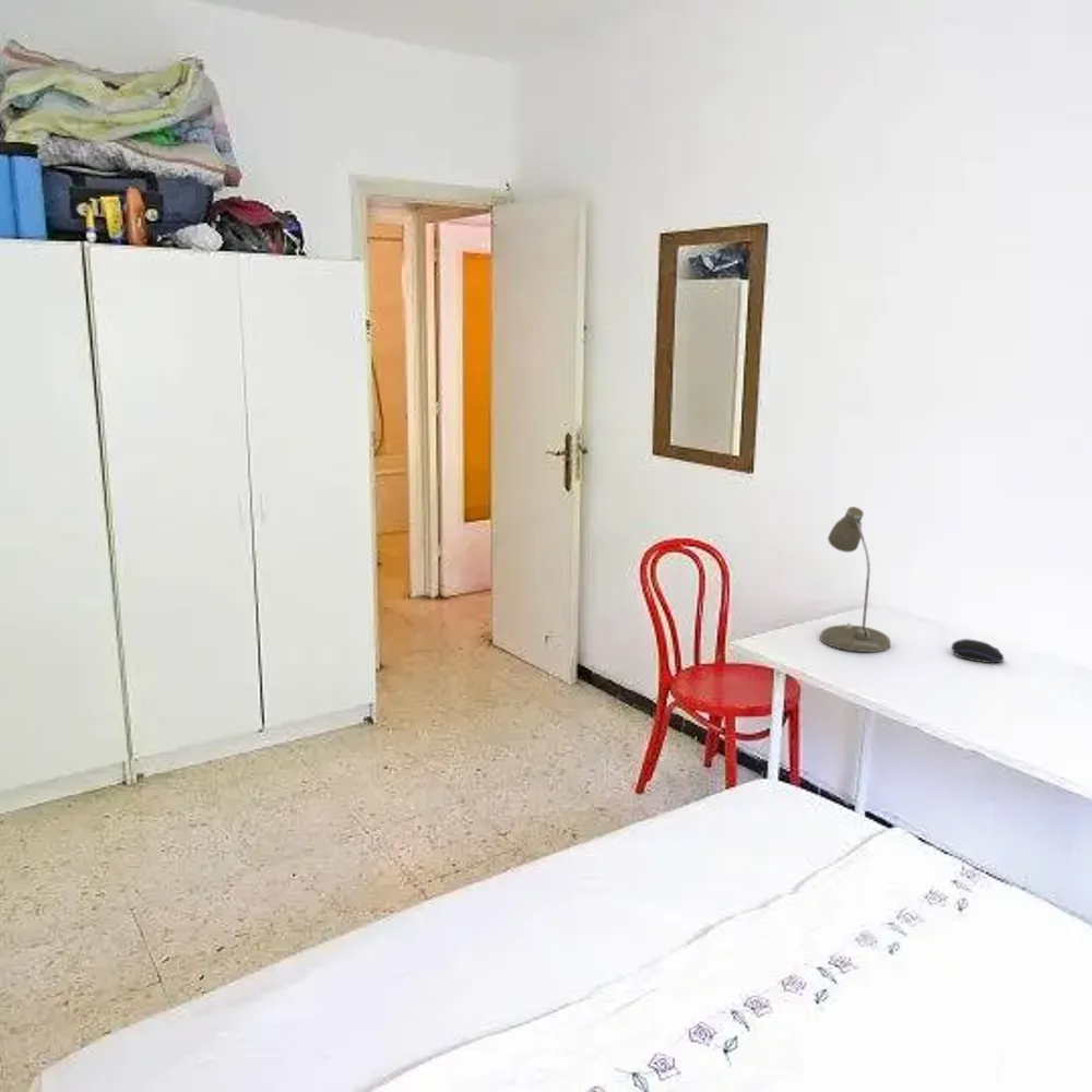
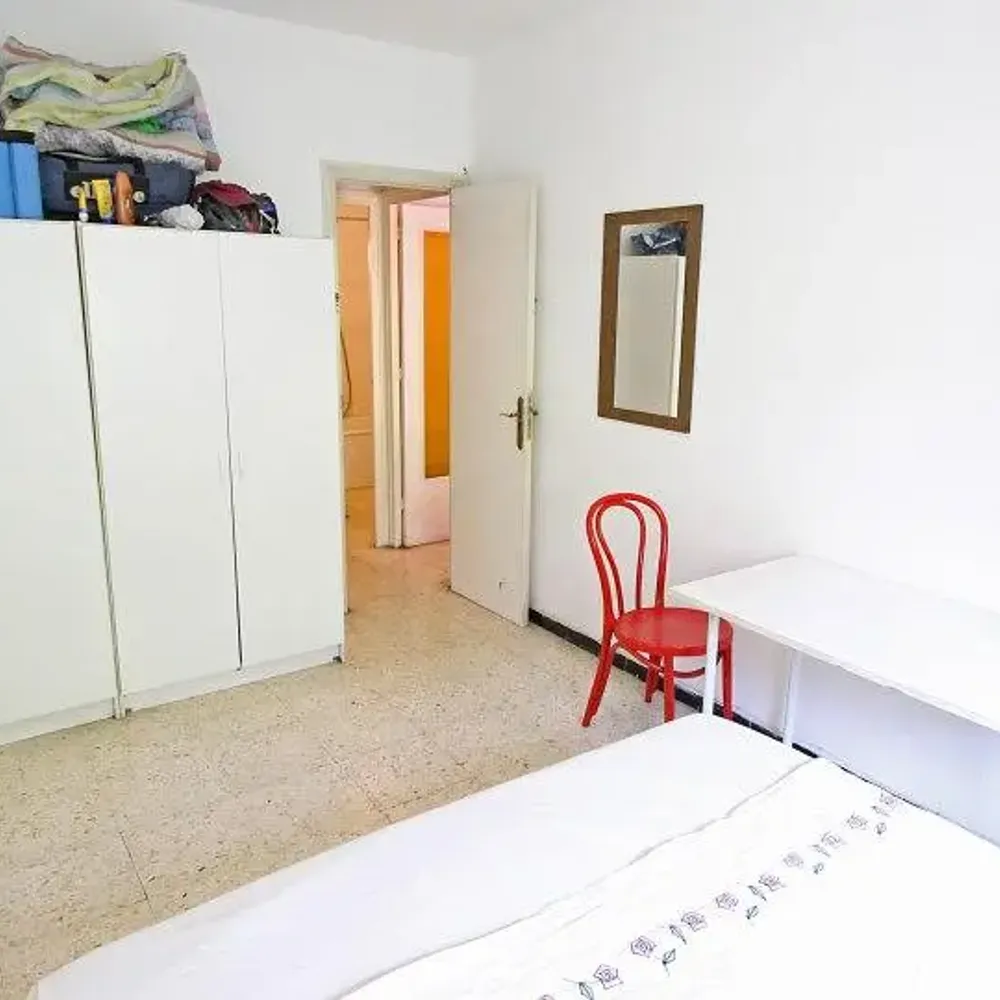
- computer mouse (977, 649)
- desk lamp (866, 580)
